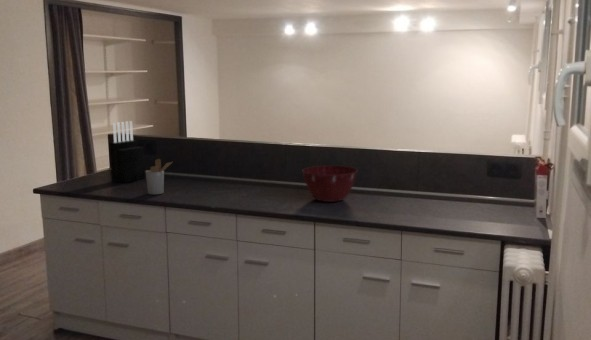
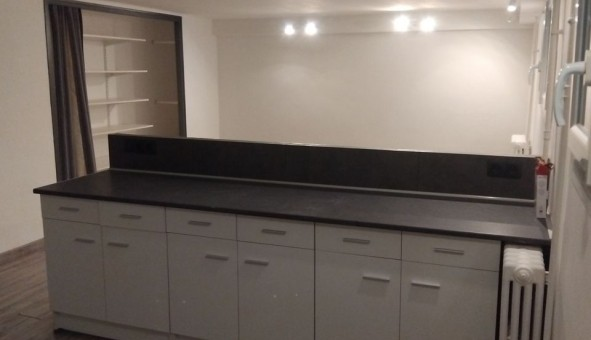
- mixing bowl (329, 184)
- knife block (128, 151)
- utensil holder (159, 176)
